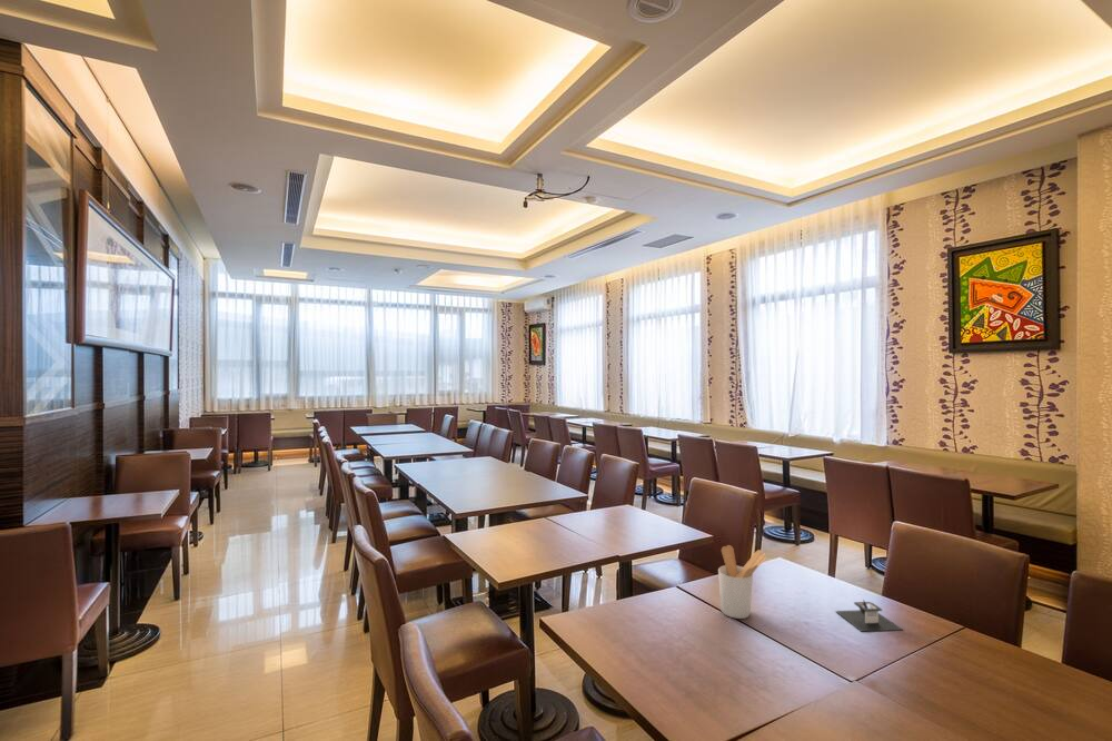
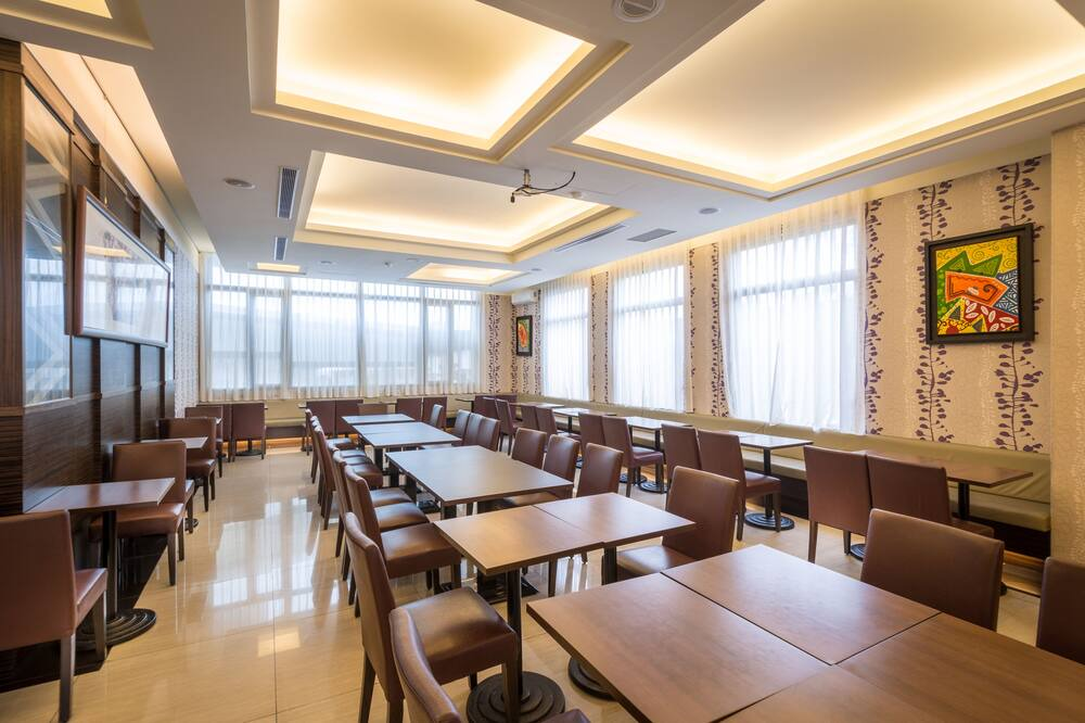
- architectural model (867, 611)
- utensil holder (743, 581)
